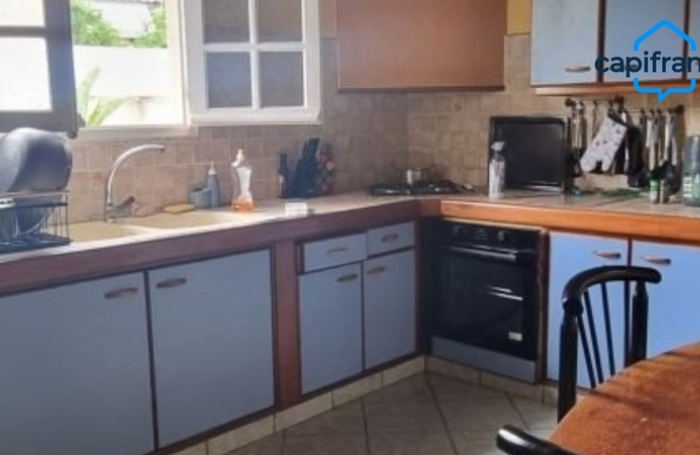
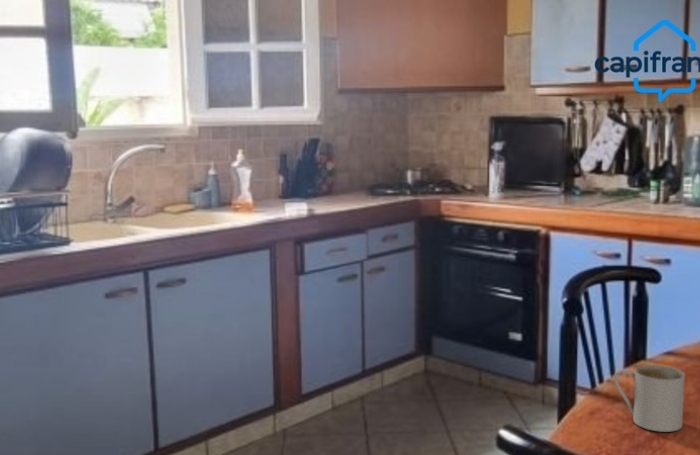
+ mug (647, 395)
